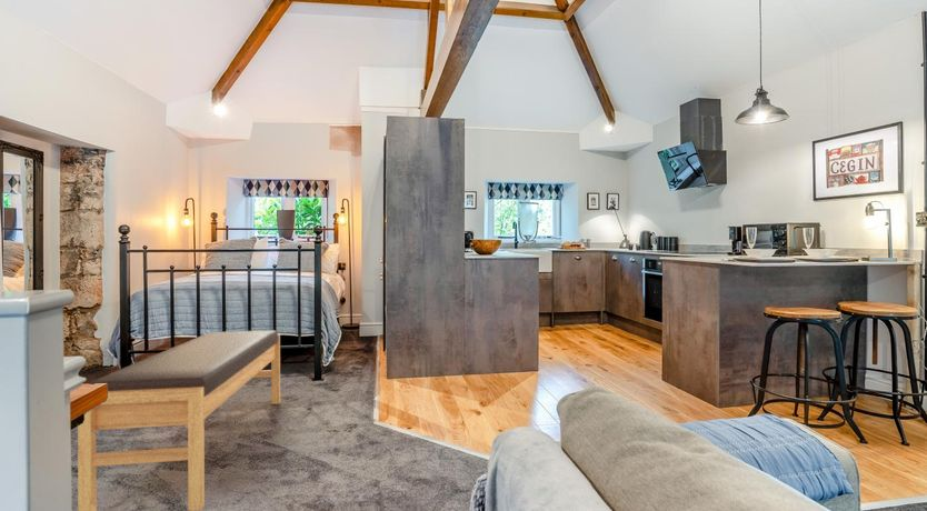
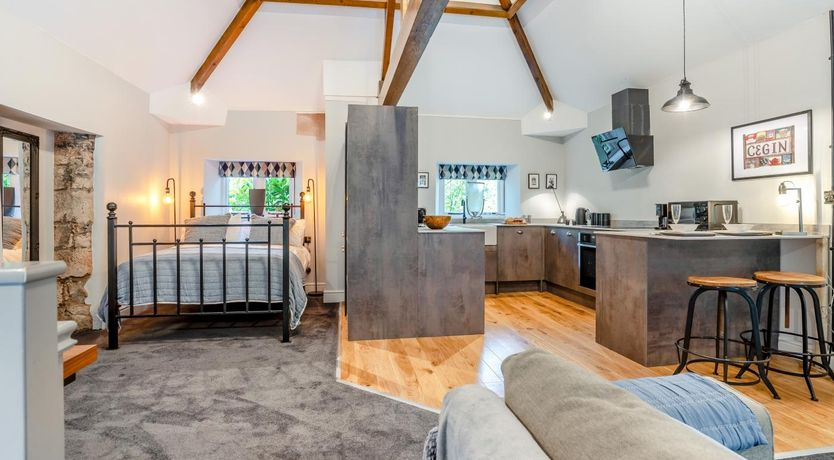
- bench (207, 398)
